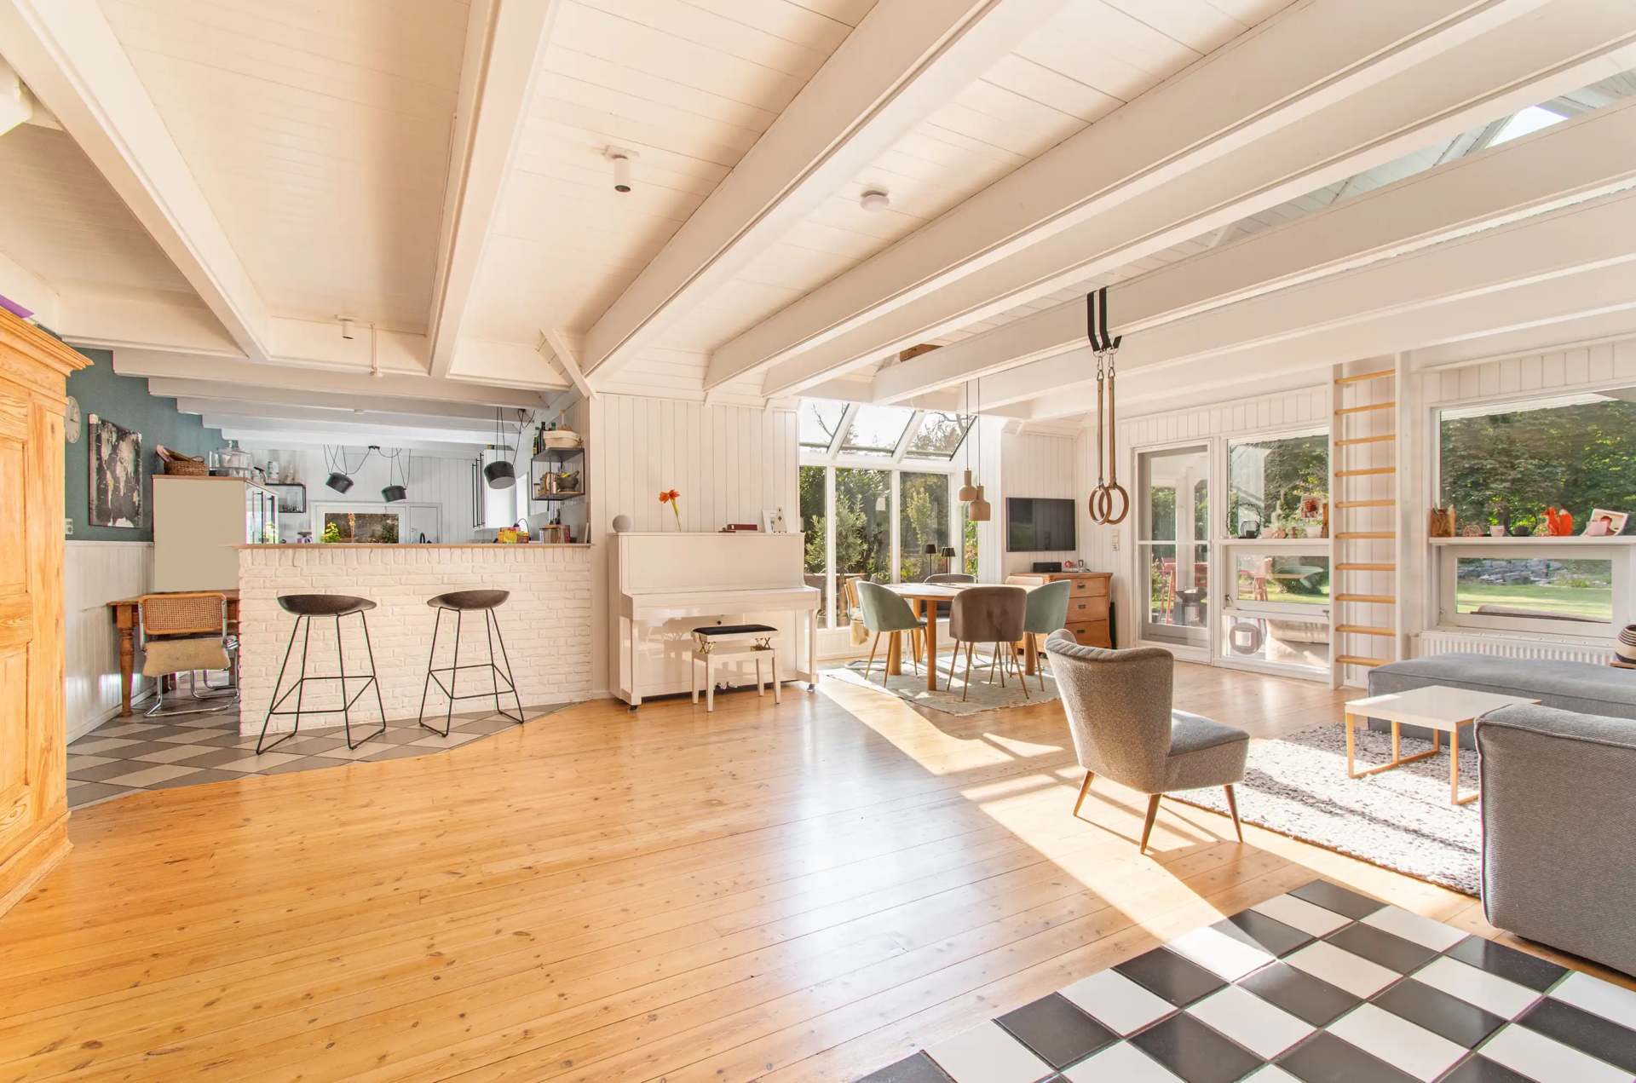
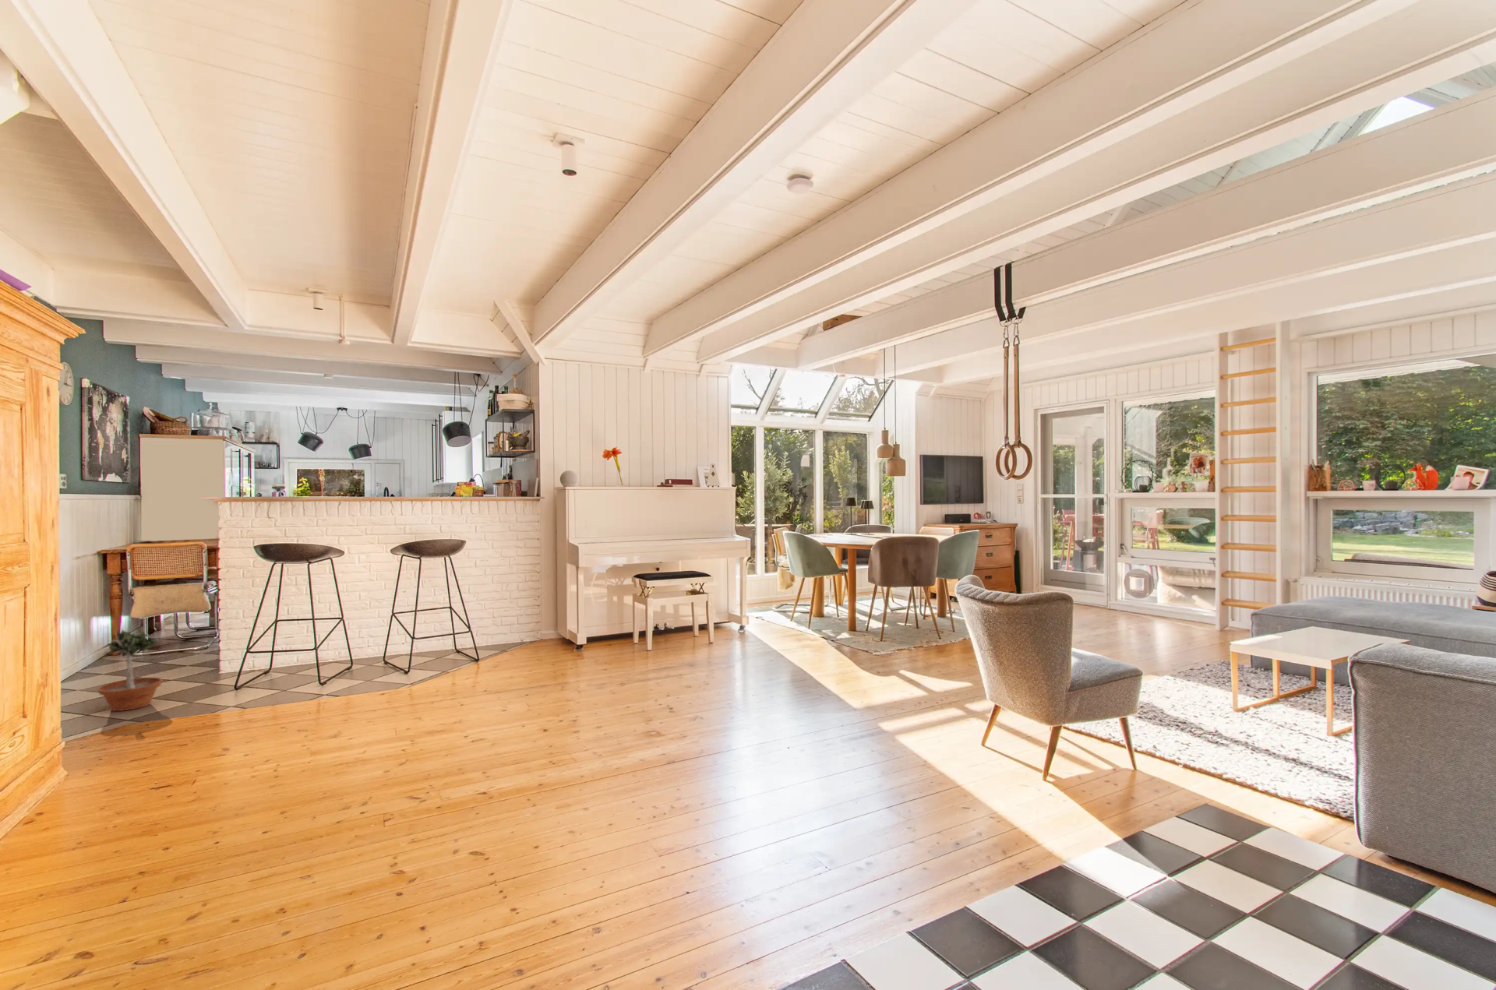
+ potted tree (130, 666)
